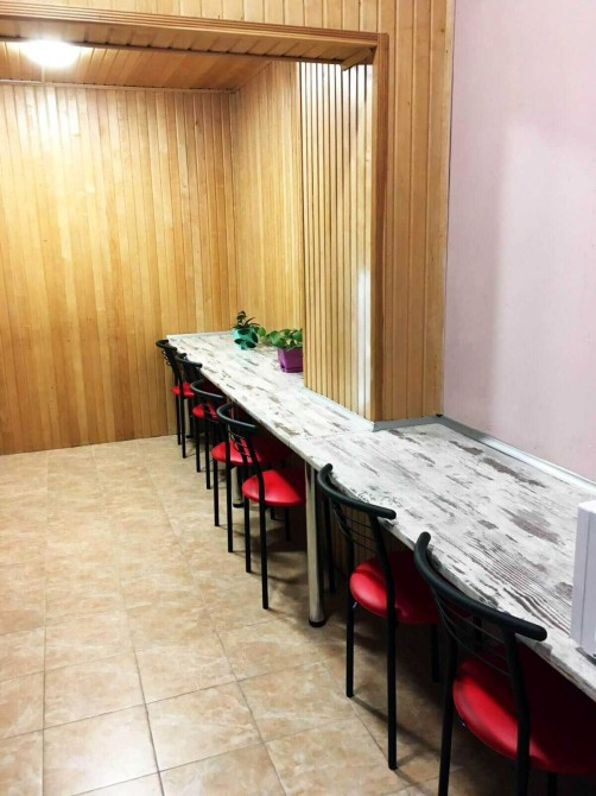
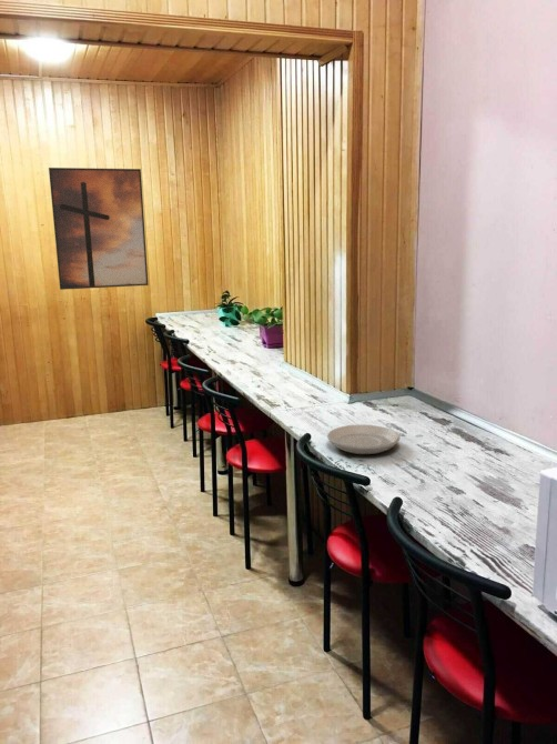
+ plate (363, 440)
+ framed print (100, 229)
